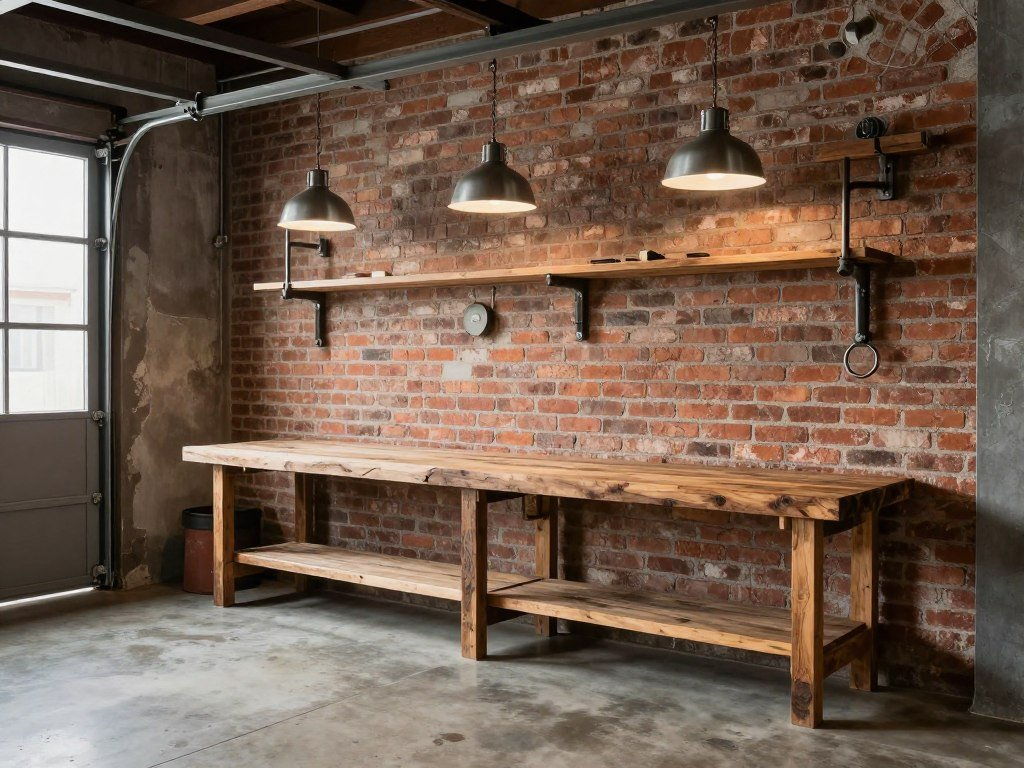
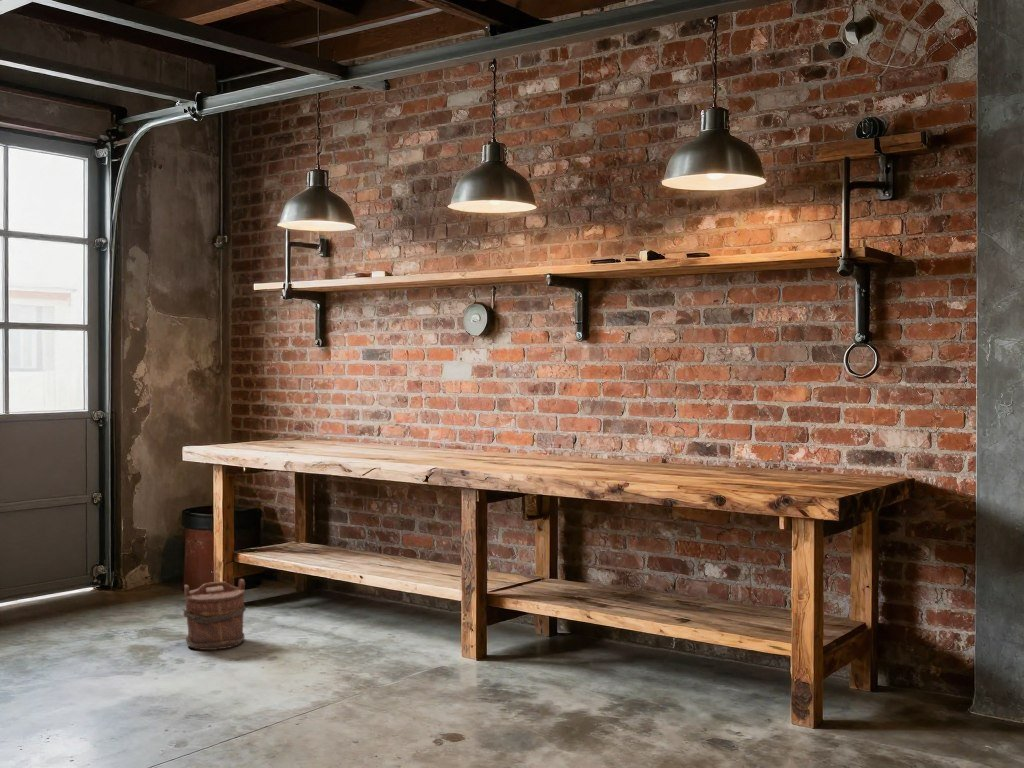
+ bucket (214, 612)
